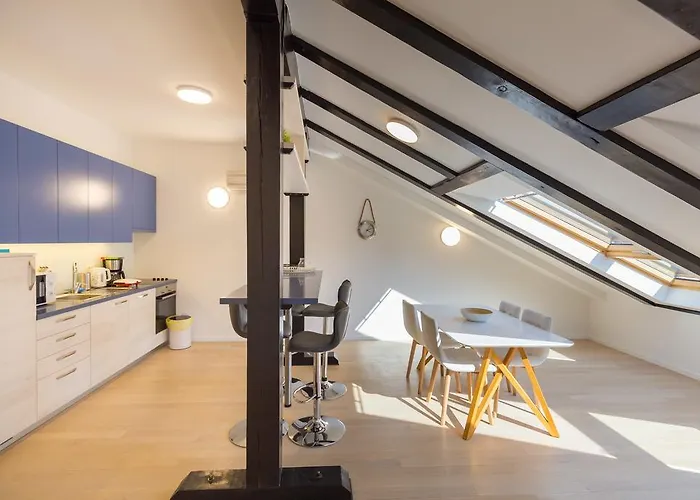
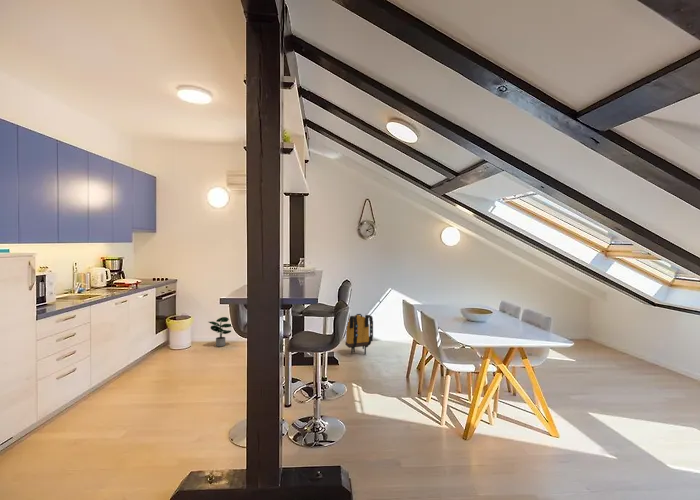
+ potted plant (222, 332)
+ backpack (359, 334)
